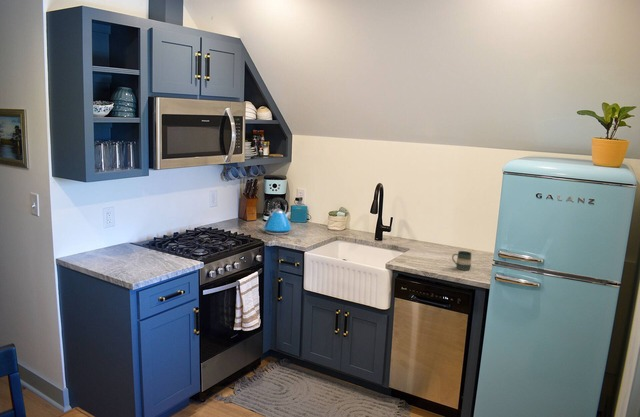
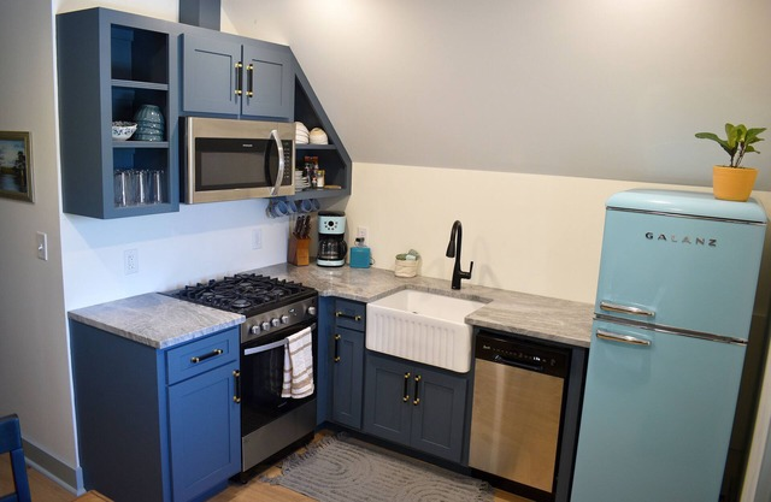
- kettle (277, 215)
- mug (461, 260)
